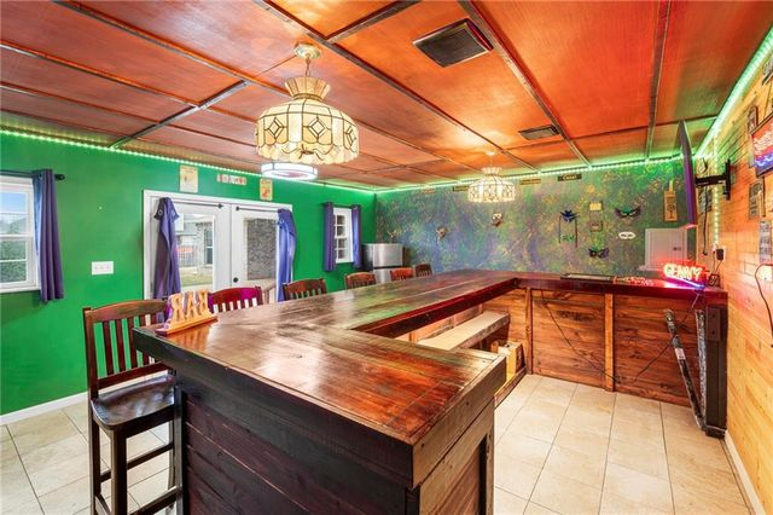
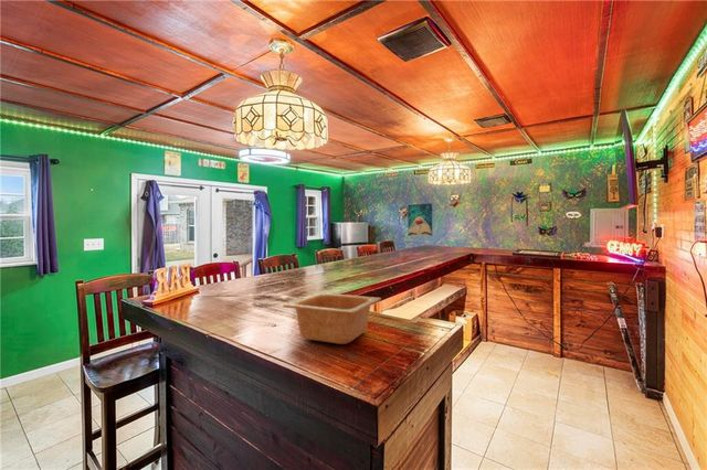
+ wall art (420, 220)
+ serving bowl (335, 317)
